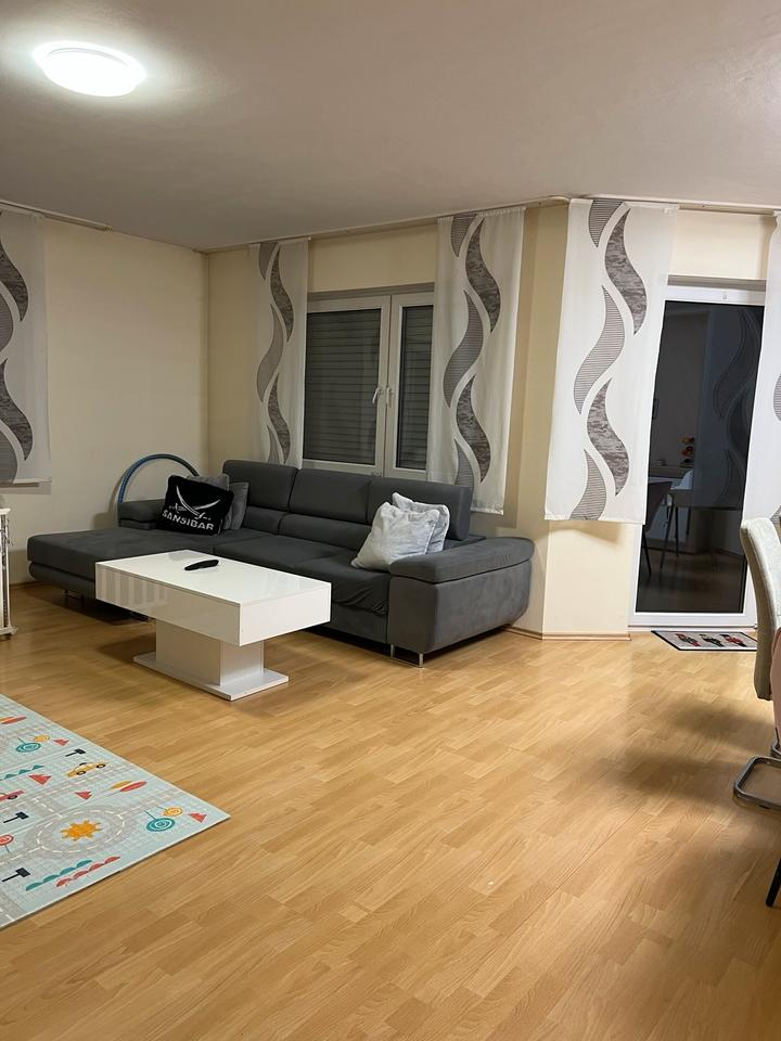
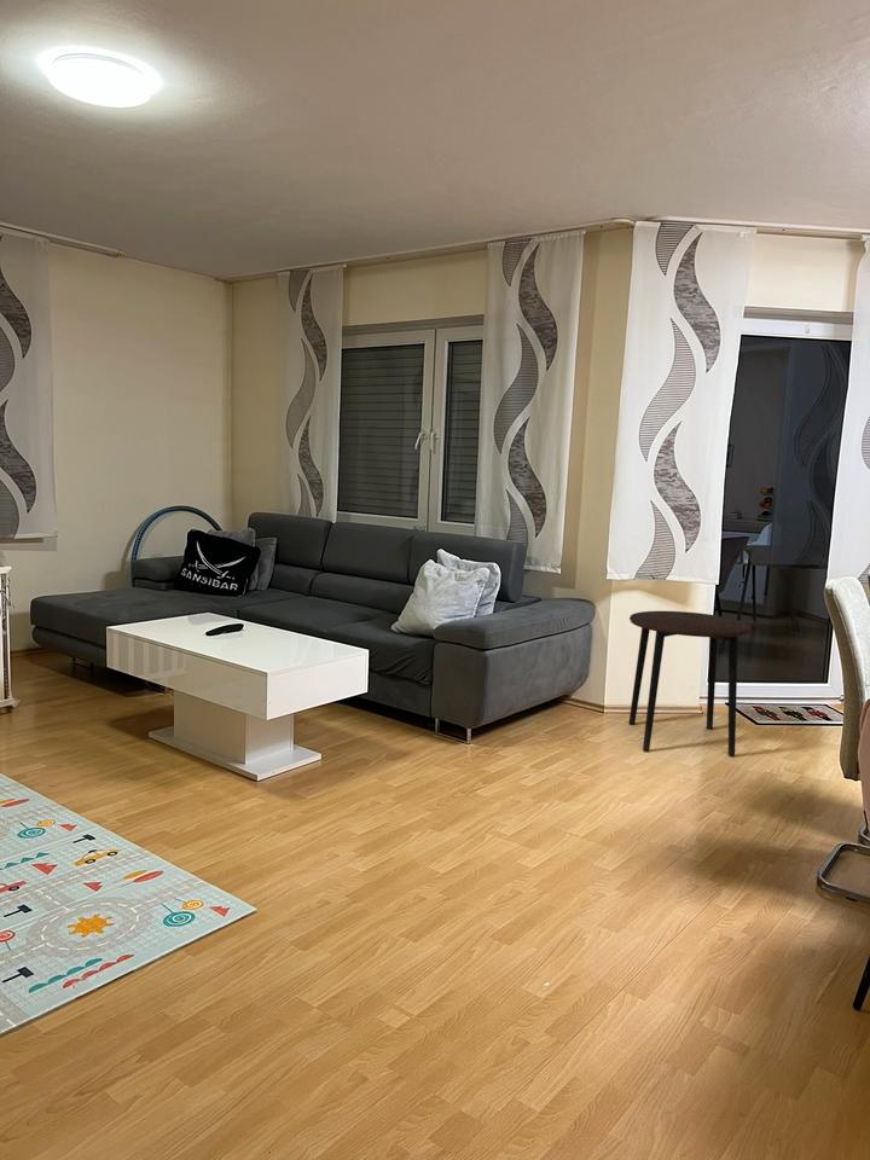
+ side table (708, 680)
